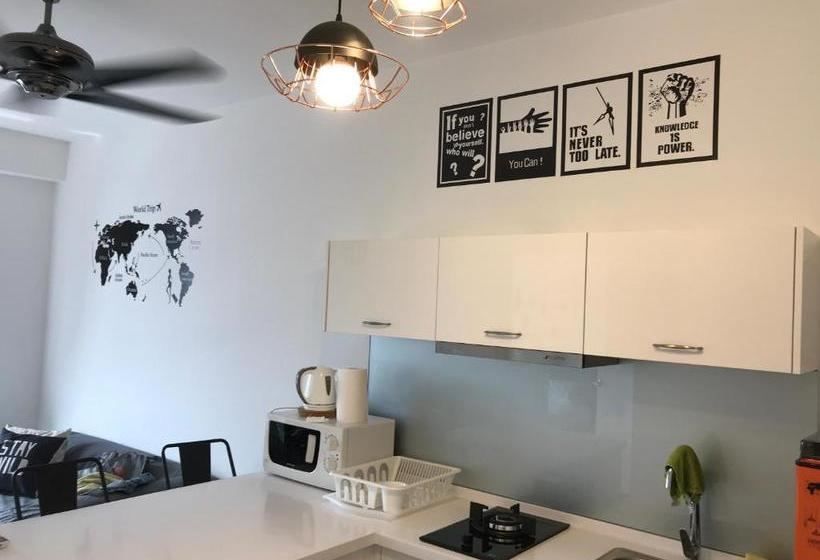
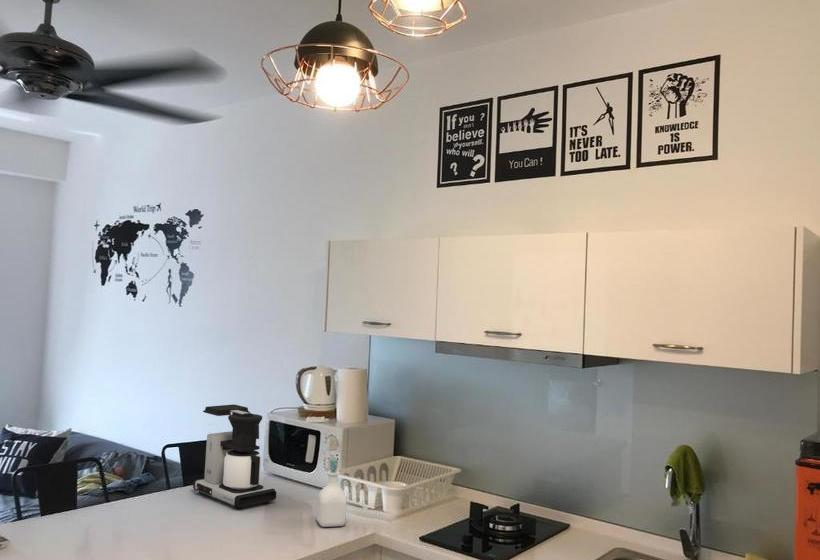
+ coffee maker (236, 453)
+ soap bottle (332, 491)
